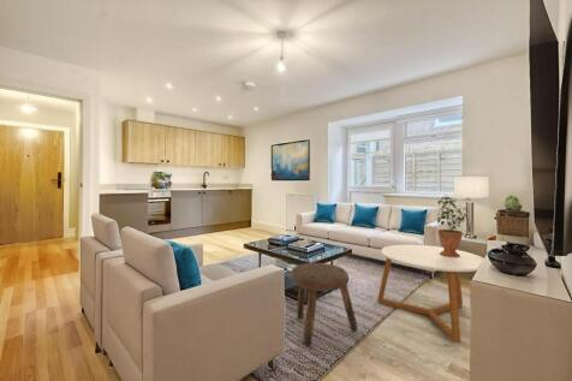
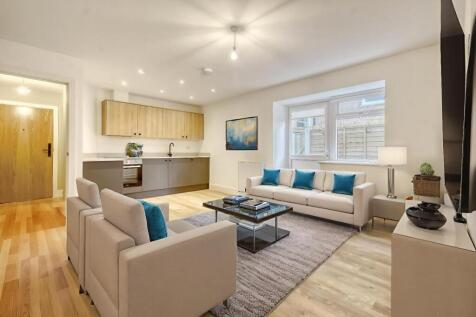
- stool (315, 300)
- potted plant (451, 225)
- coffee table (433, 269)
